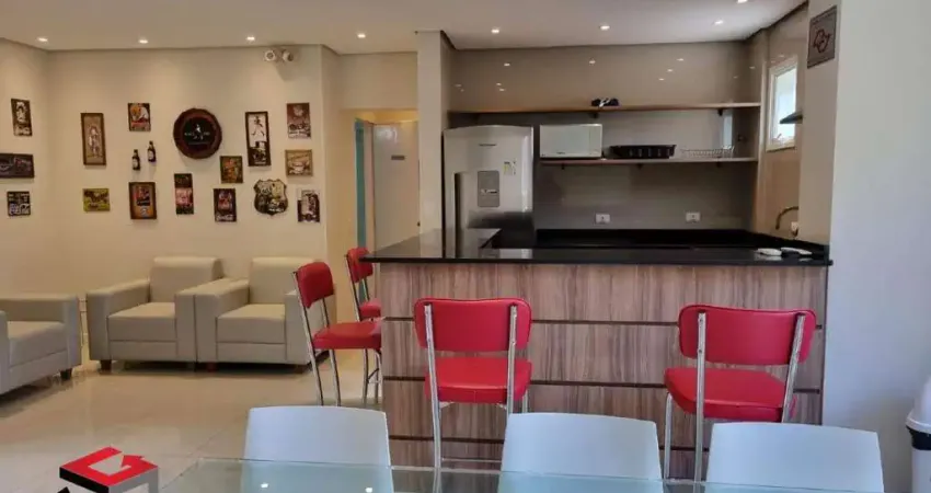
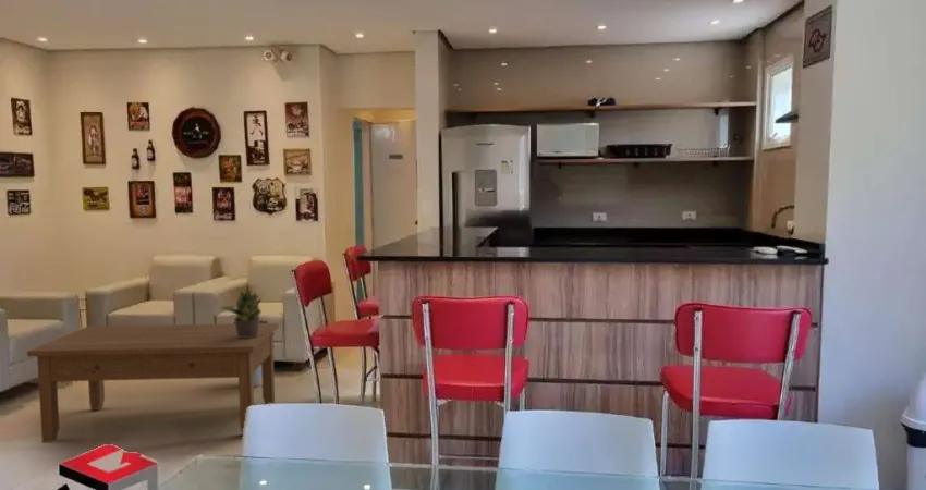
+ coffee table (166, 378)
+ potted plant (260, 365)
+ potted plant (242, 313)
